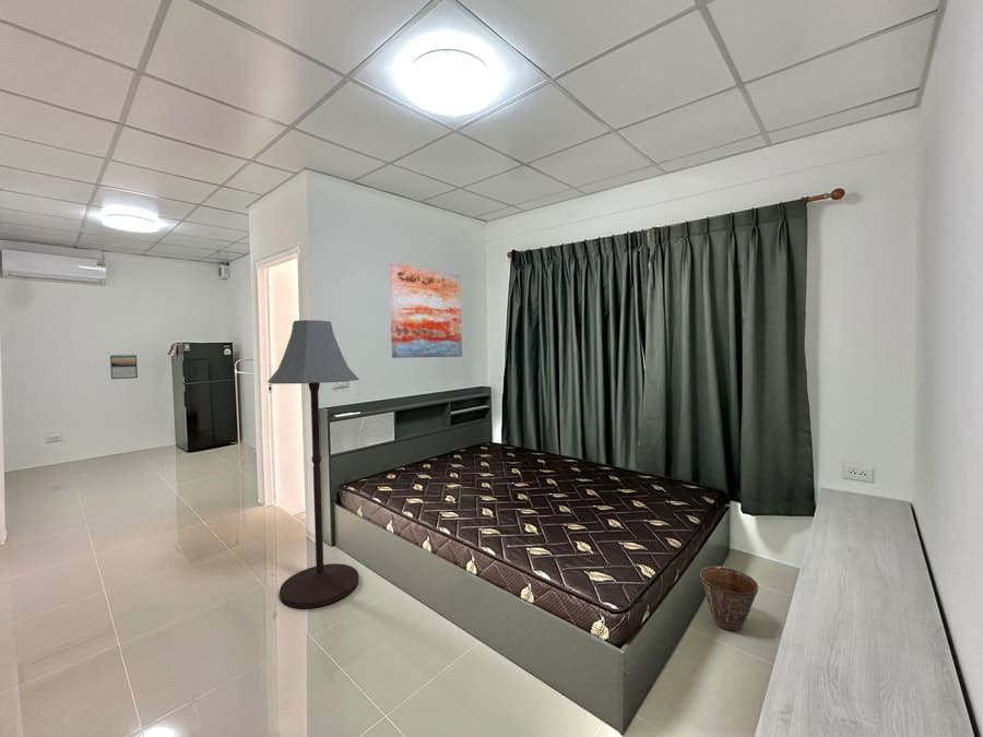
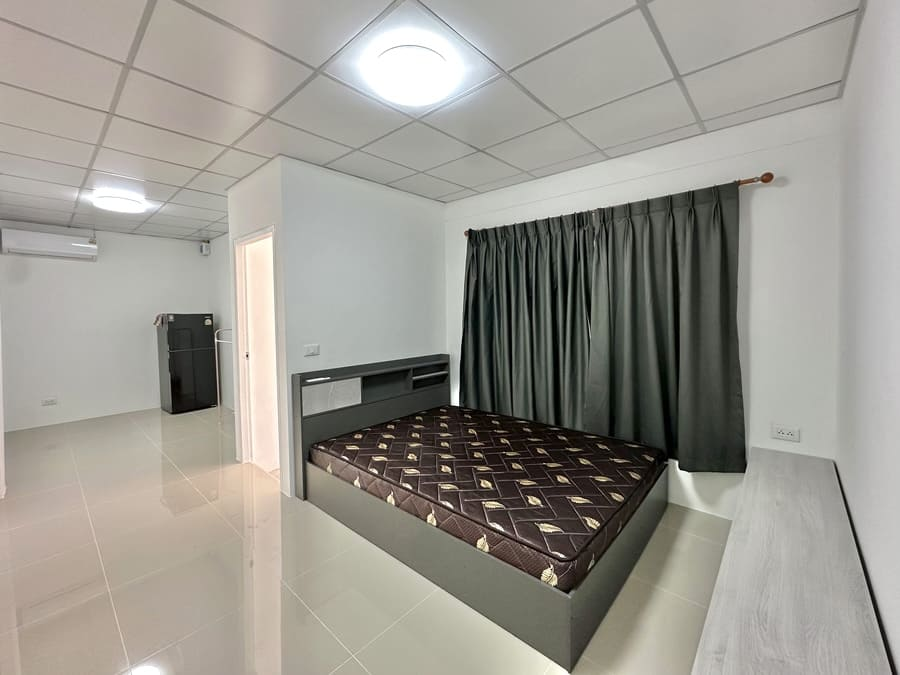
- calendar (123, 366)
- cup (729, 601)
- wall art (428, 312)
- floor lamp (316, 454)
